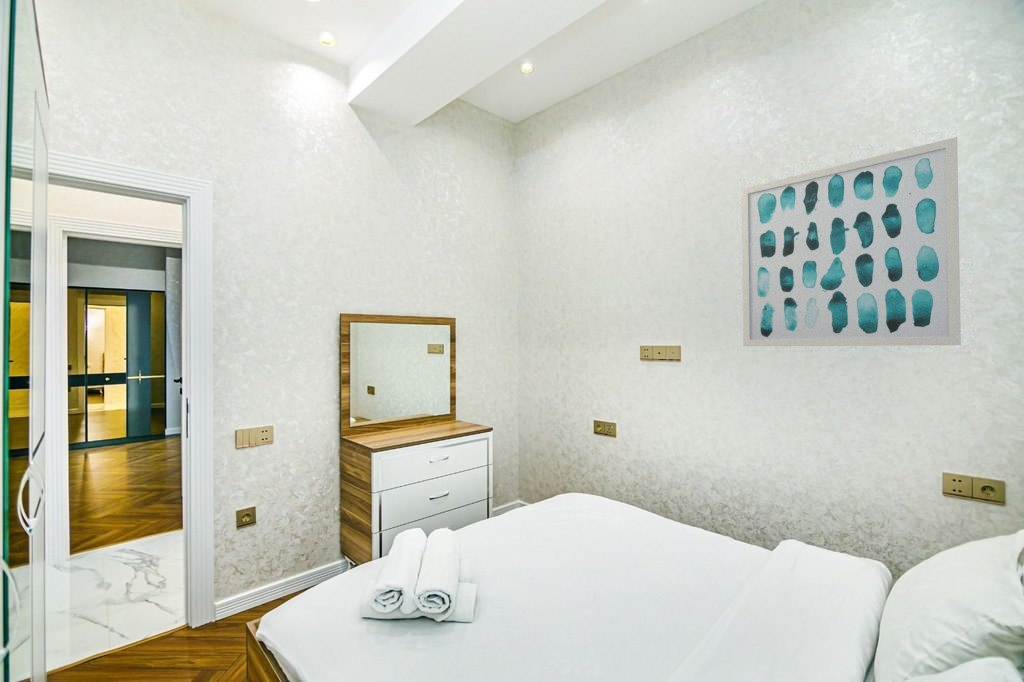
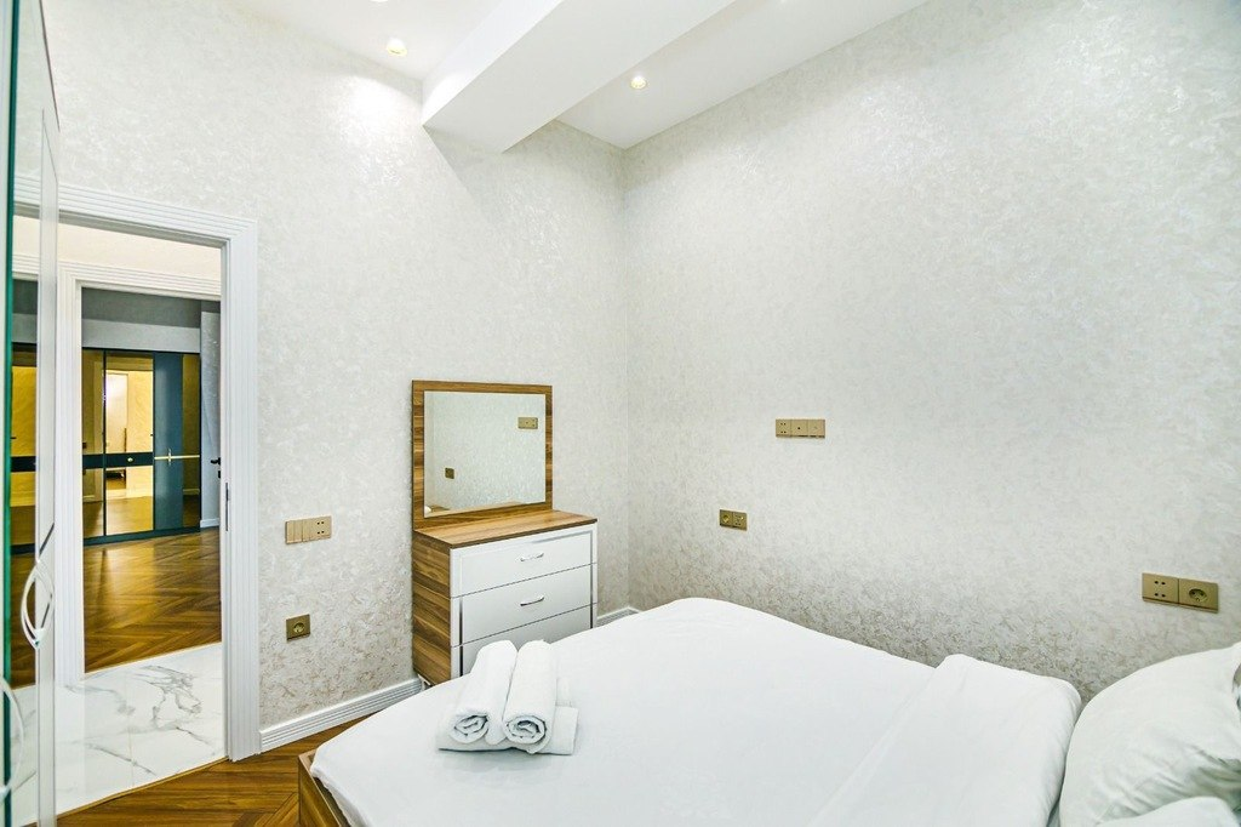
- wall art (835, 256)
